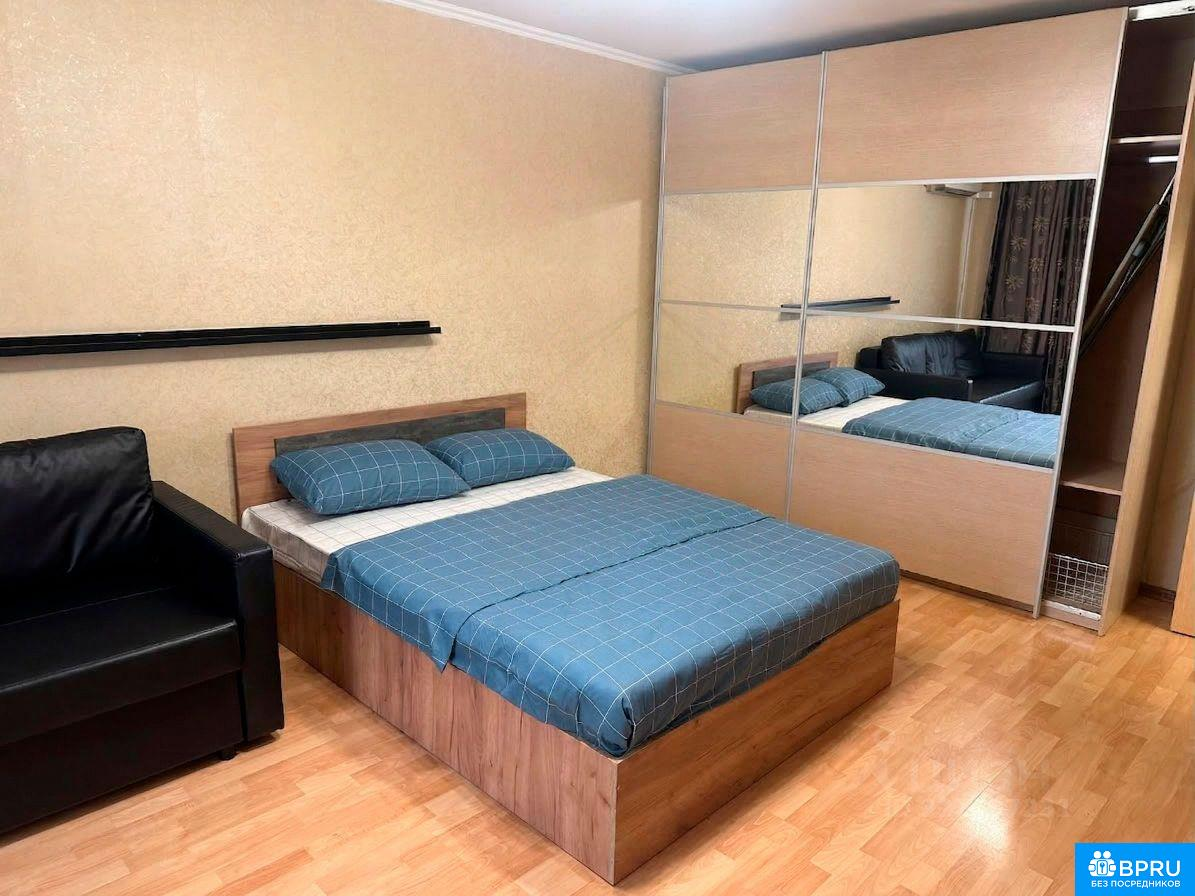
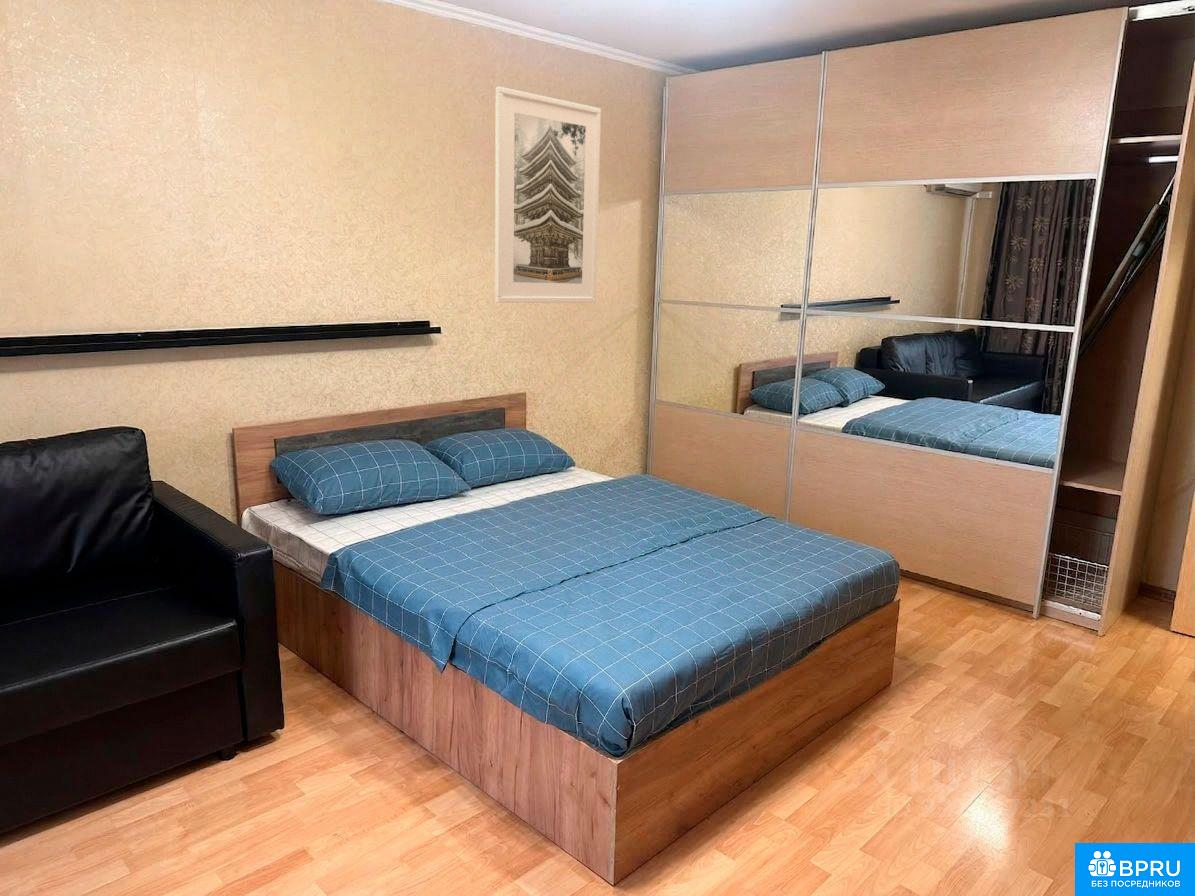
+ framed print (549, 202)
